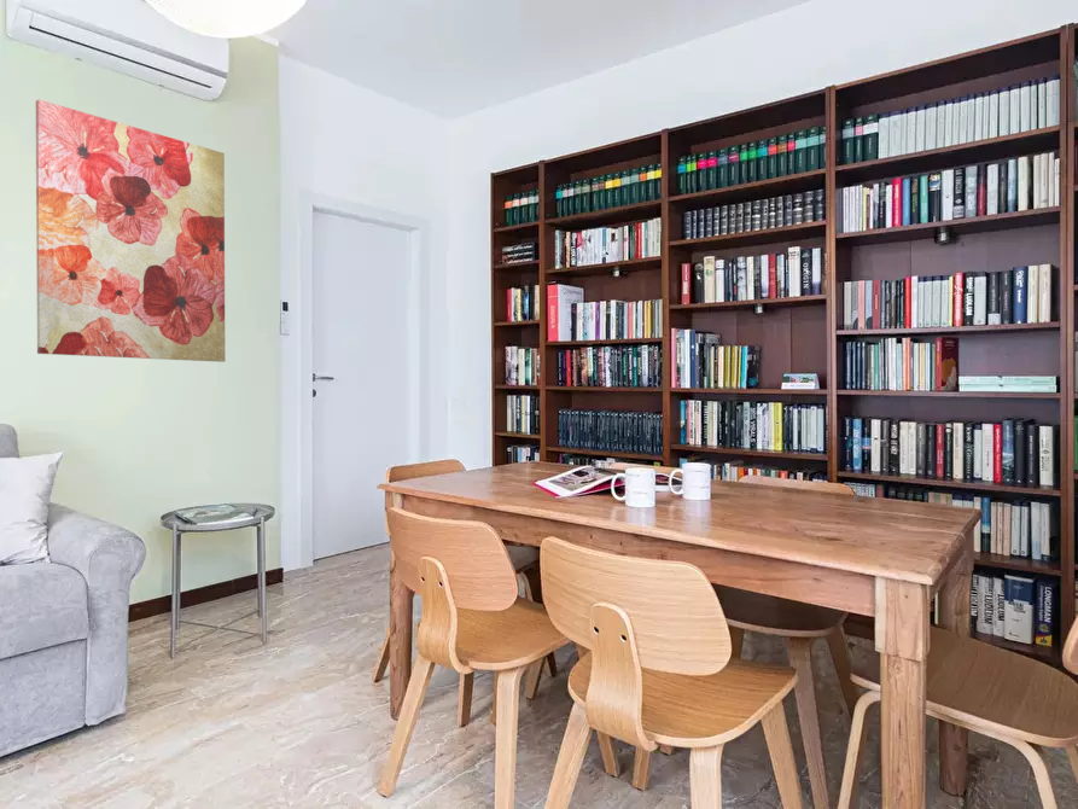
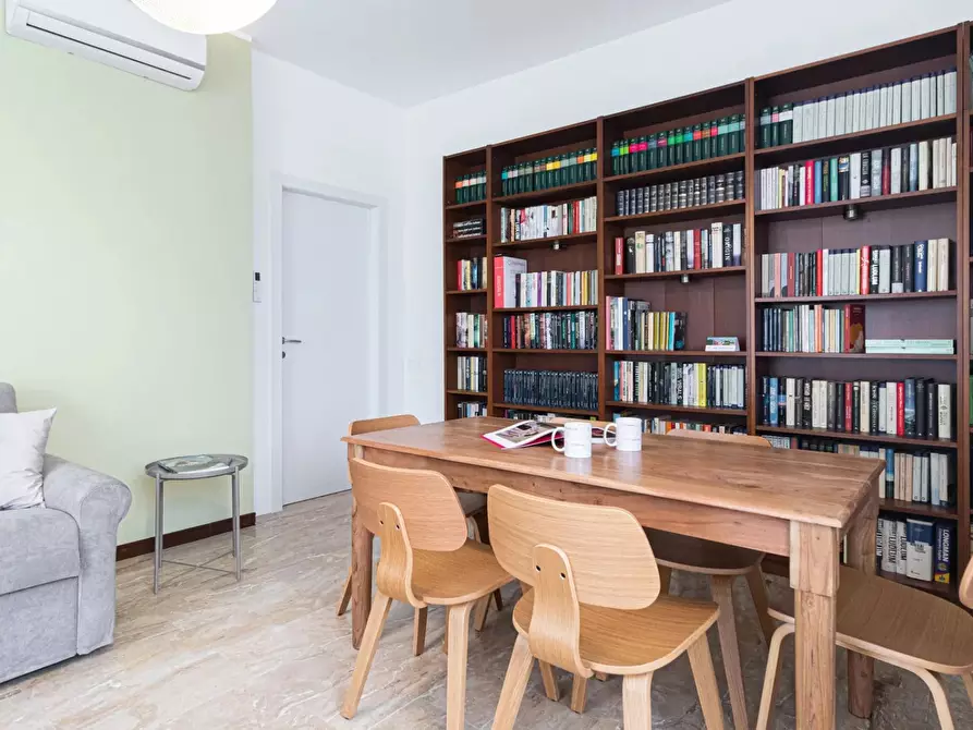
- wall art (139, 244)
